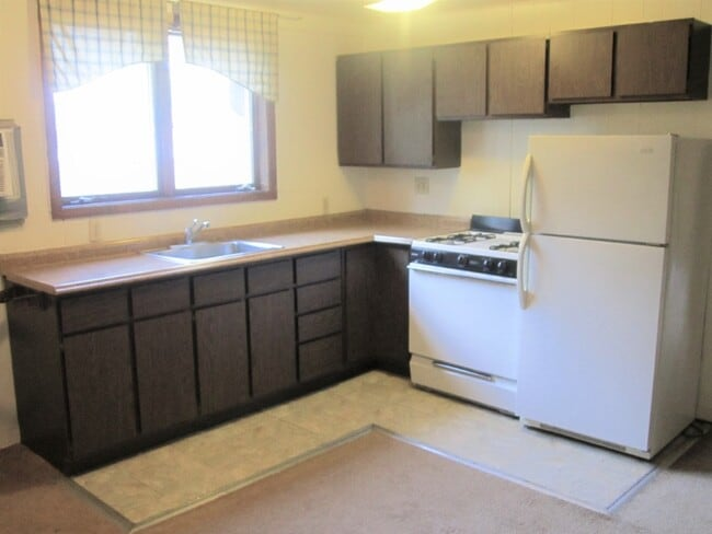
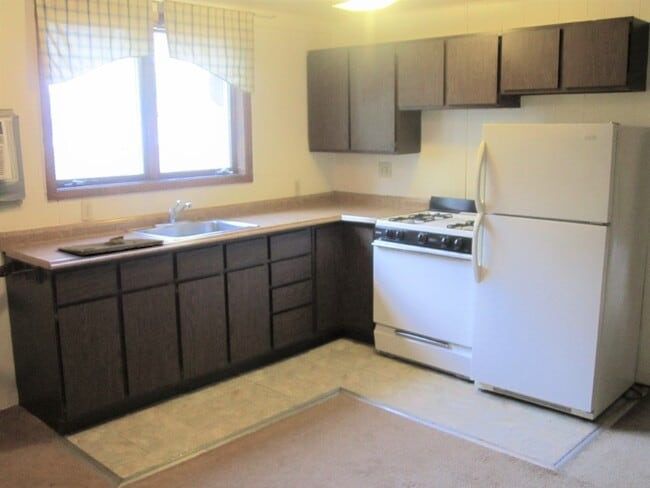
+ cutting board (111, 241)
